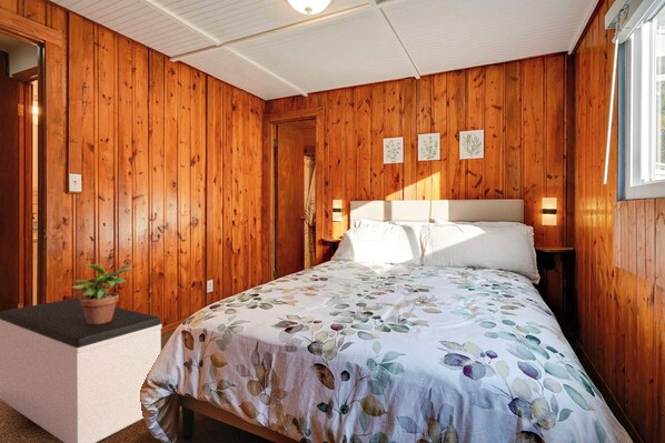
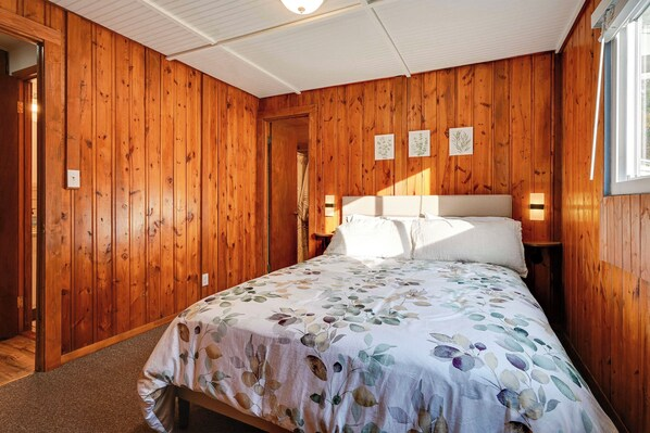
- bench (78, 358)
- potted plant (102, 290)
